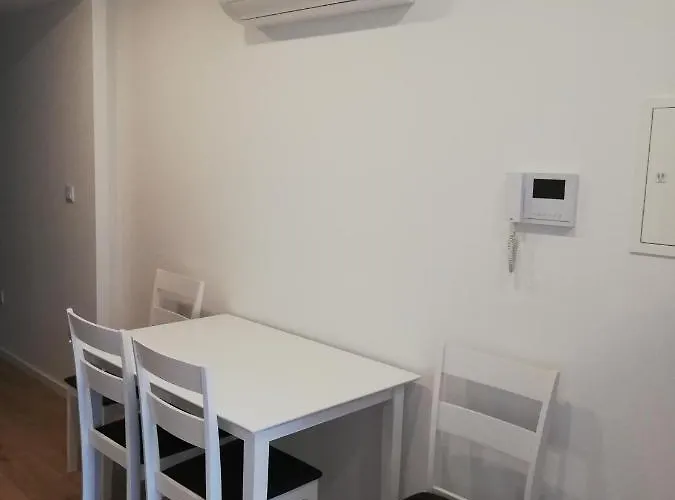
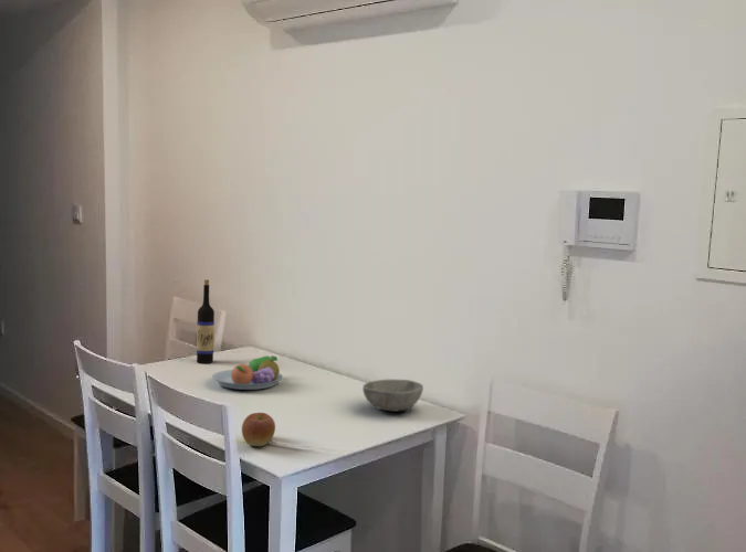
+ bowl (392, 396)
+ wine bottle (206, 320)
+ fruit bowl (250, 369)
+ apple (258, 429)
